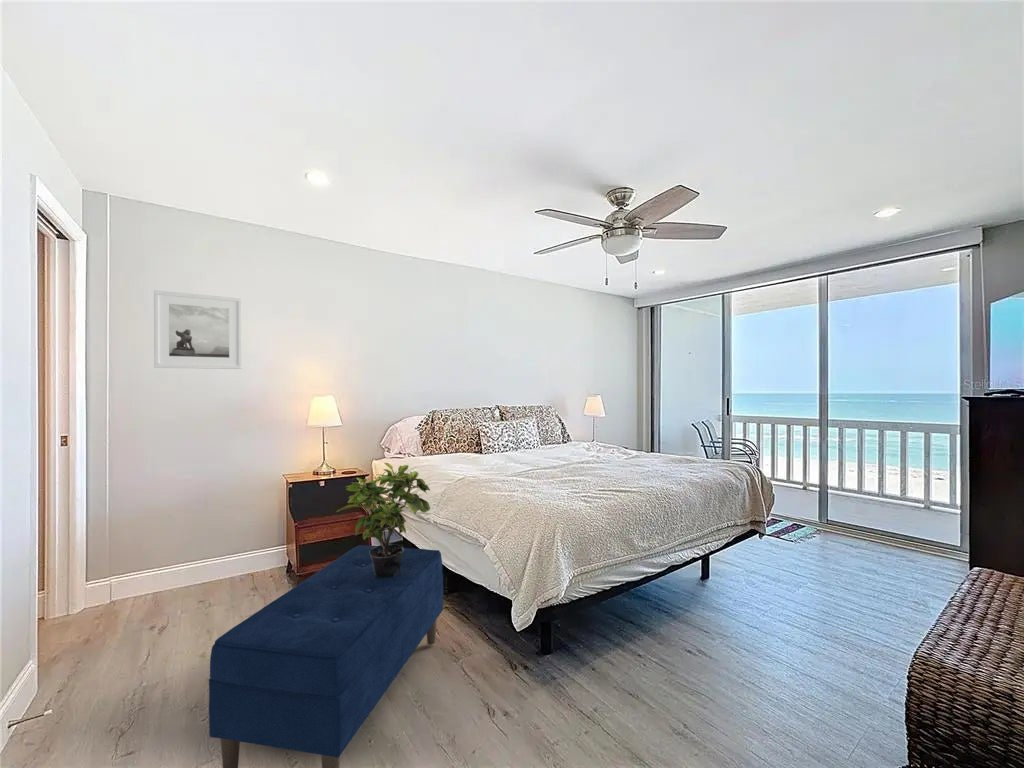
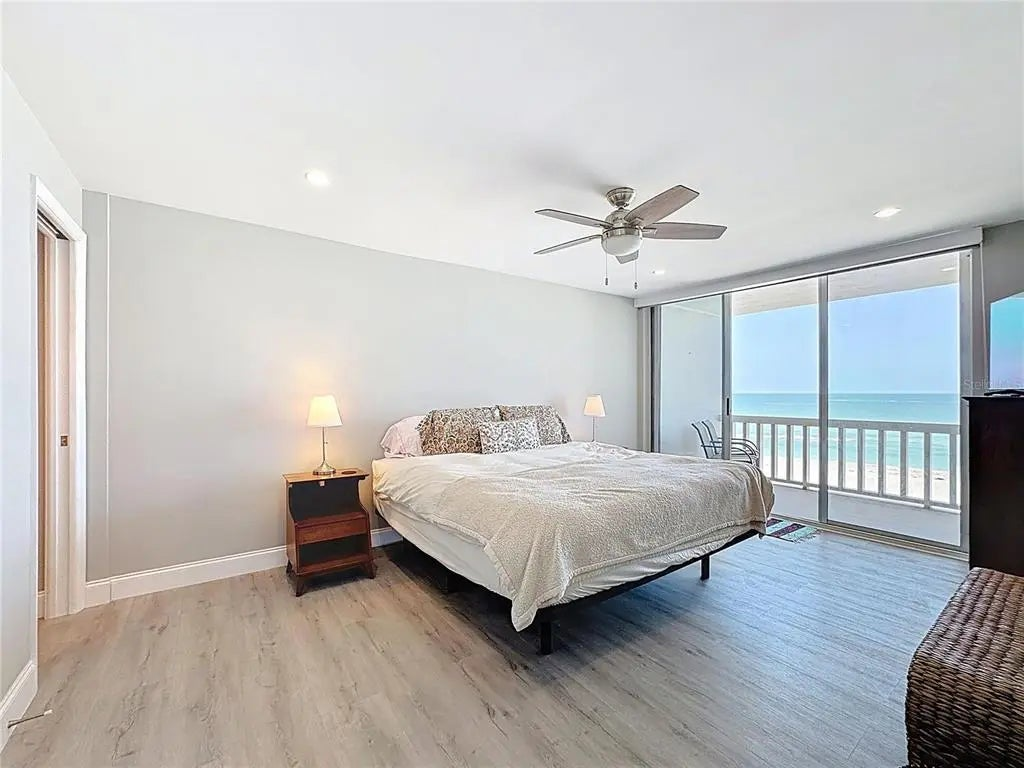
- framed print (200, 331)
- potted plant (389, 516)
- bench (351, 640)
